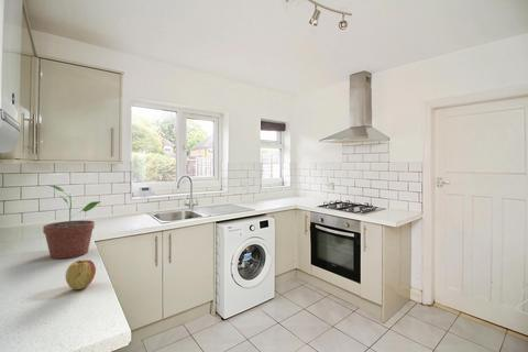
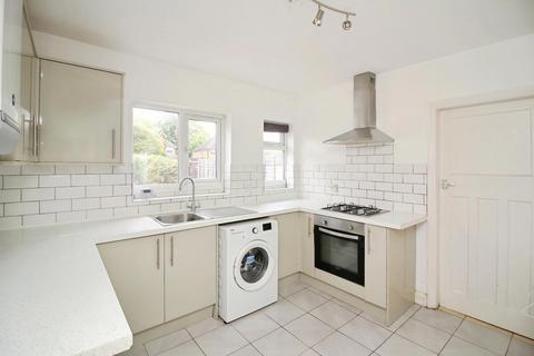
- apple (80, 273)
- potted plant (69, 219)
